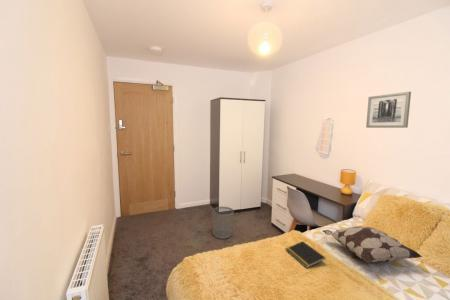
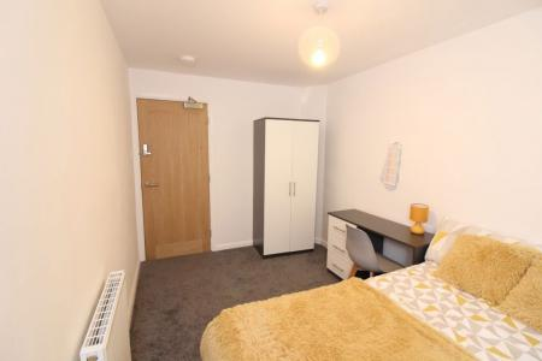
- notepad (304, 253)
- wall art (386, 111)
- waste bin (223, 222)
- decorative pillow (366, 242)
